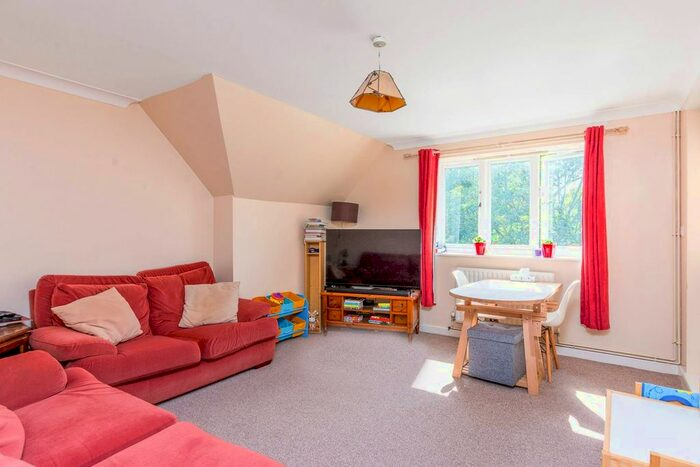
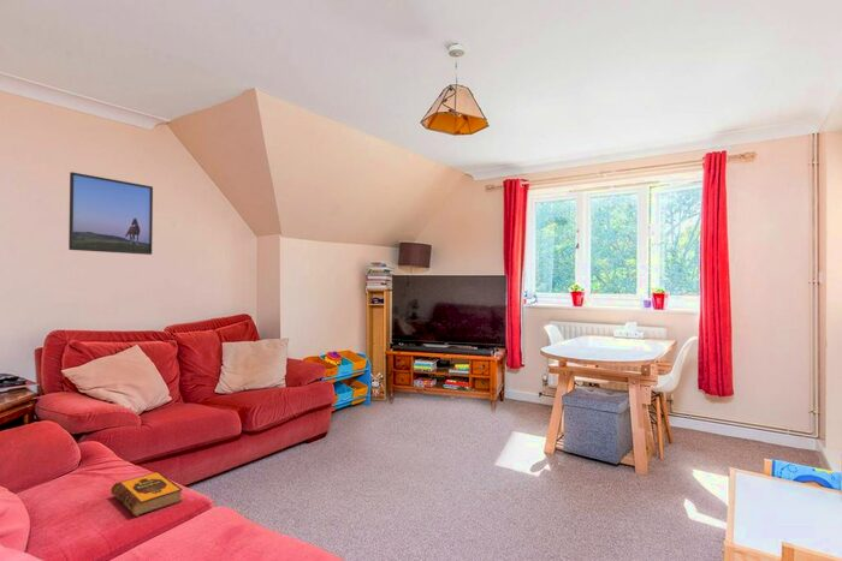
+ hardback book (146, 491)
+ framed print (113, 215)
